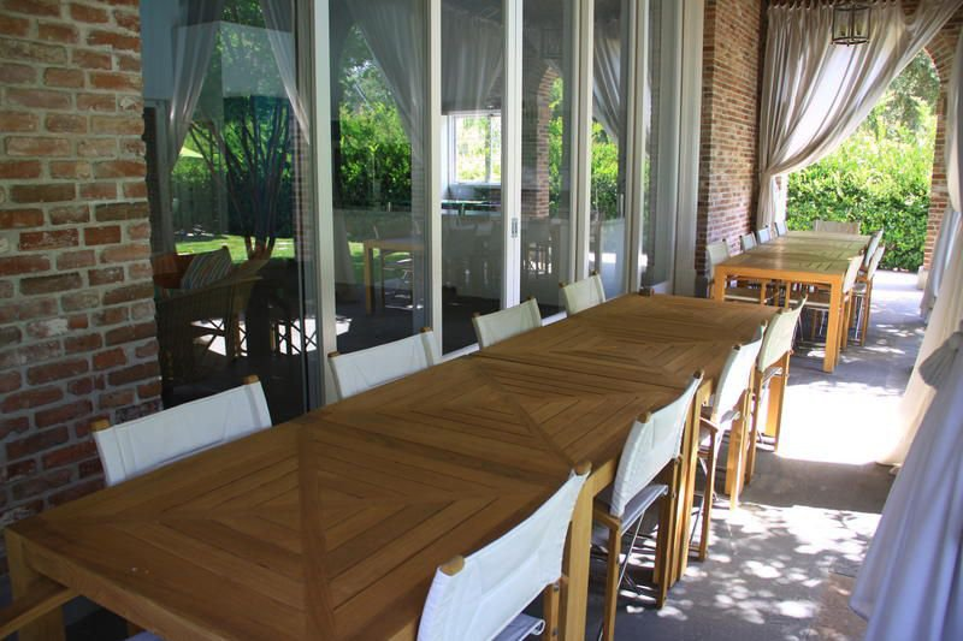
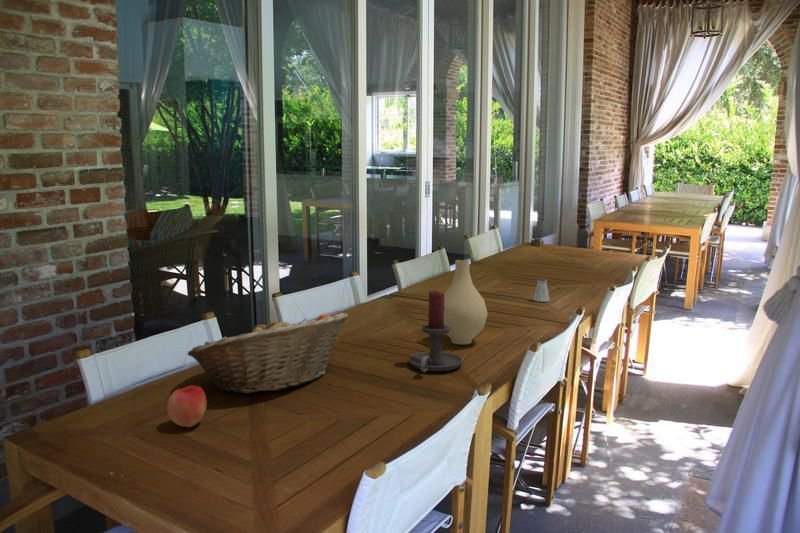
+ candle holder (433, 329)
+ apple (187, 406)
+ fruit basket (272, 346)
+ saltshaker (541, 289)
+ vase (461, 301)
